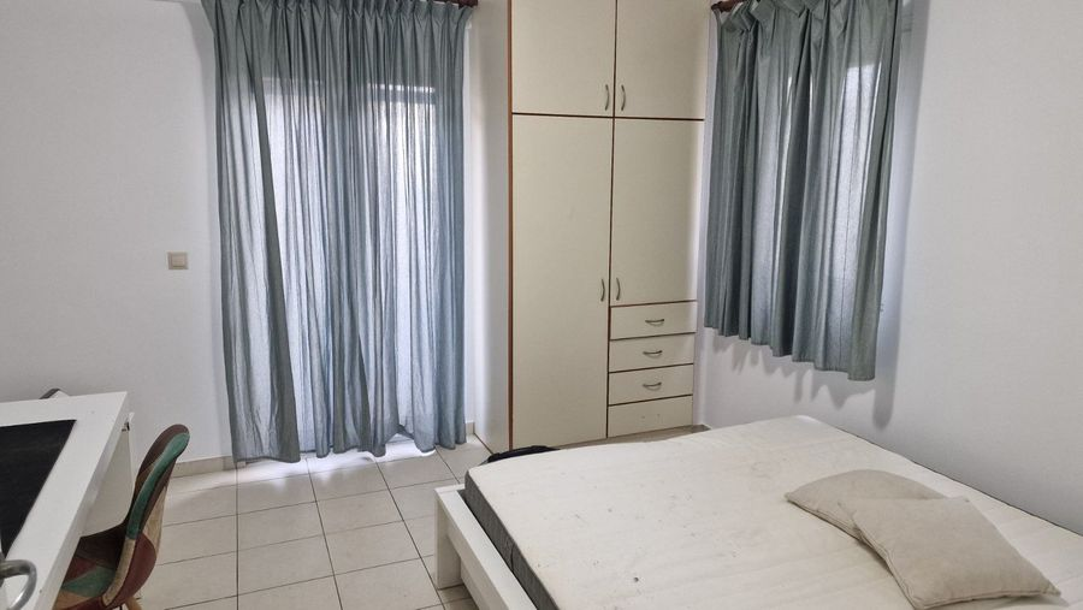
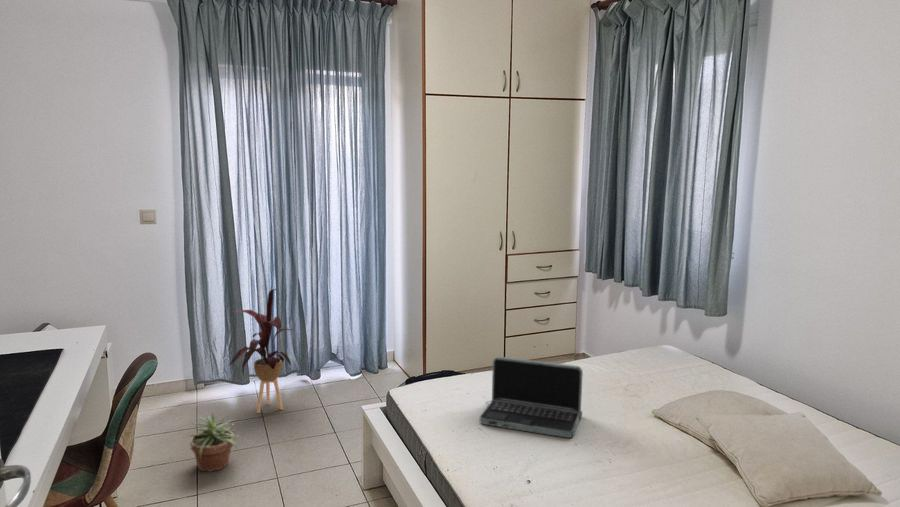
+ potted plant (211, 440)
+ laptop (529, 392)
+ house plant (261, 350)
